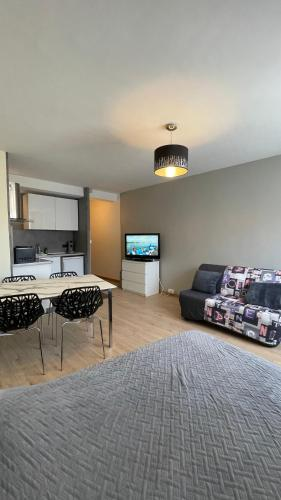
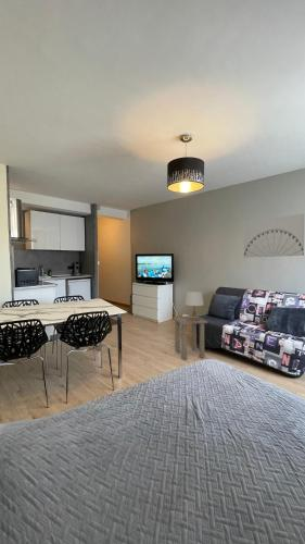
+ side table (186, 336)
+ wall art (271, 237)
+ table lamp (193, 305)
